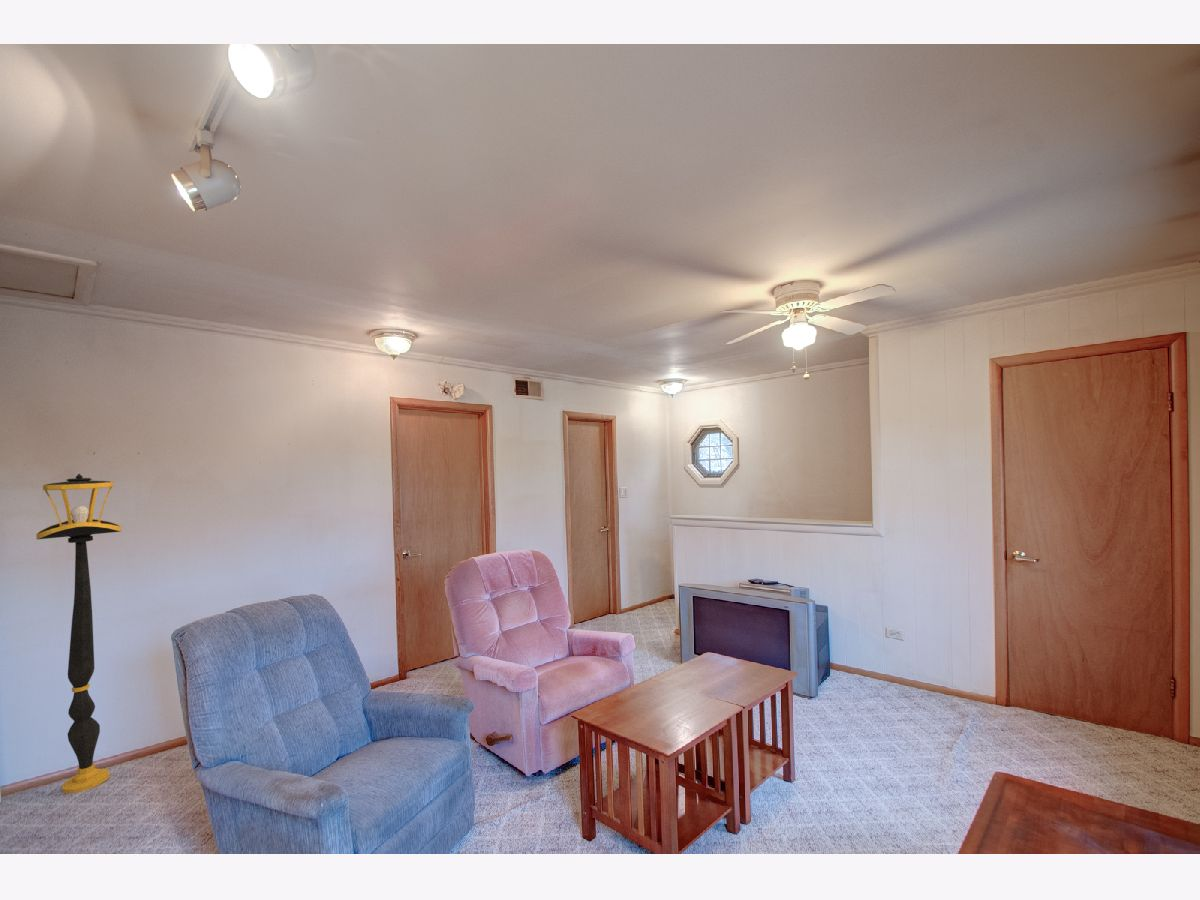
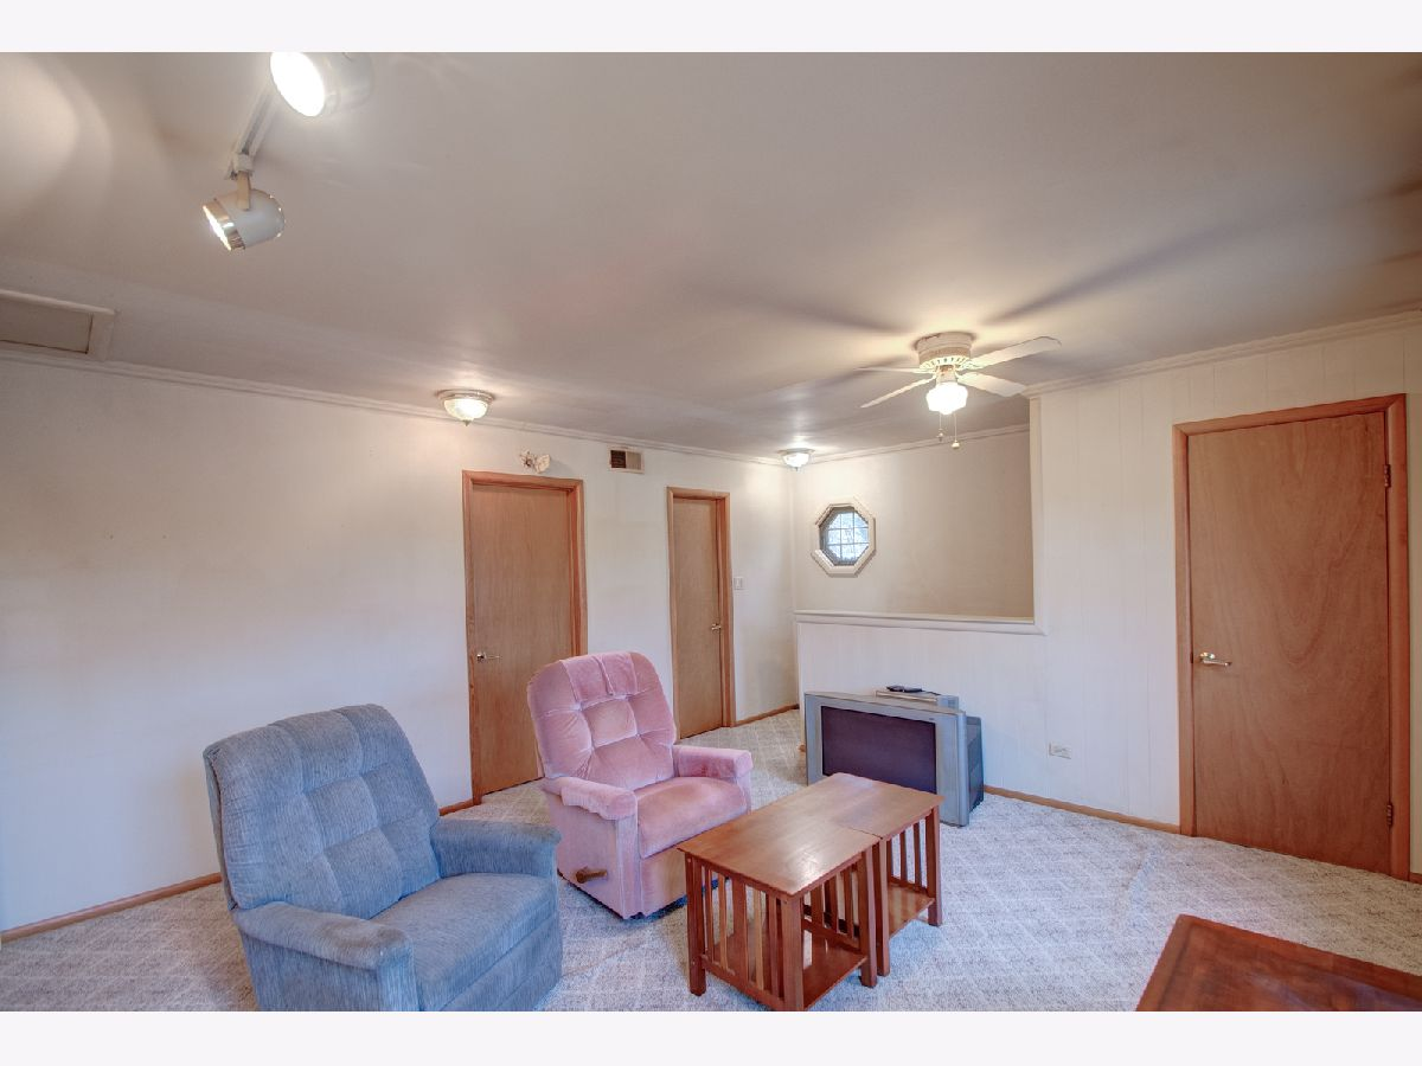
- floor lamp (82, 628)
